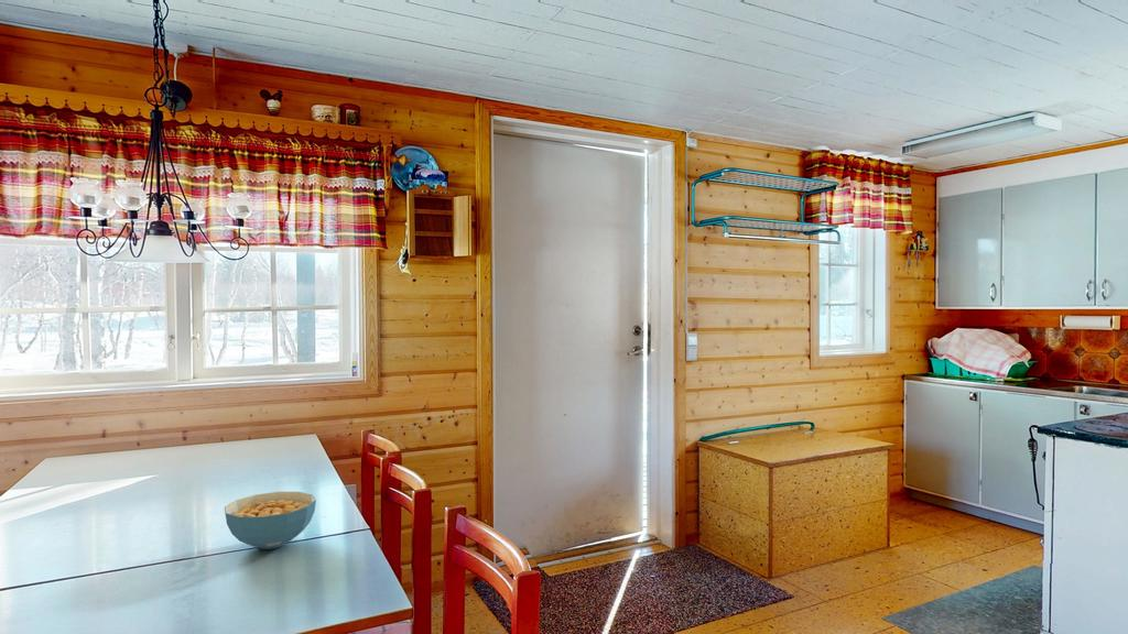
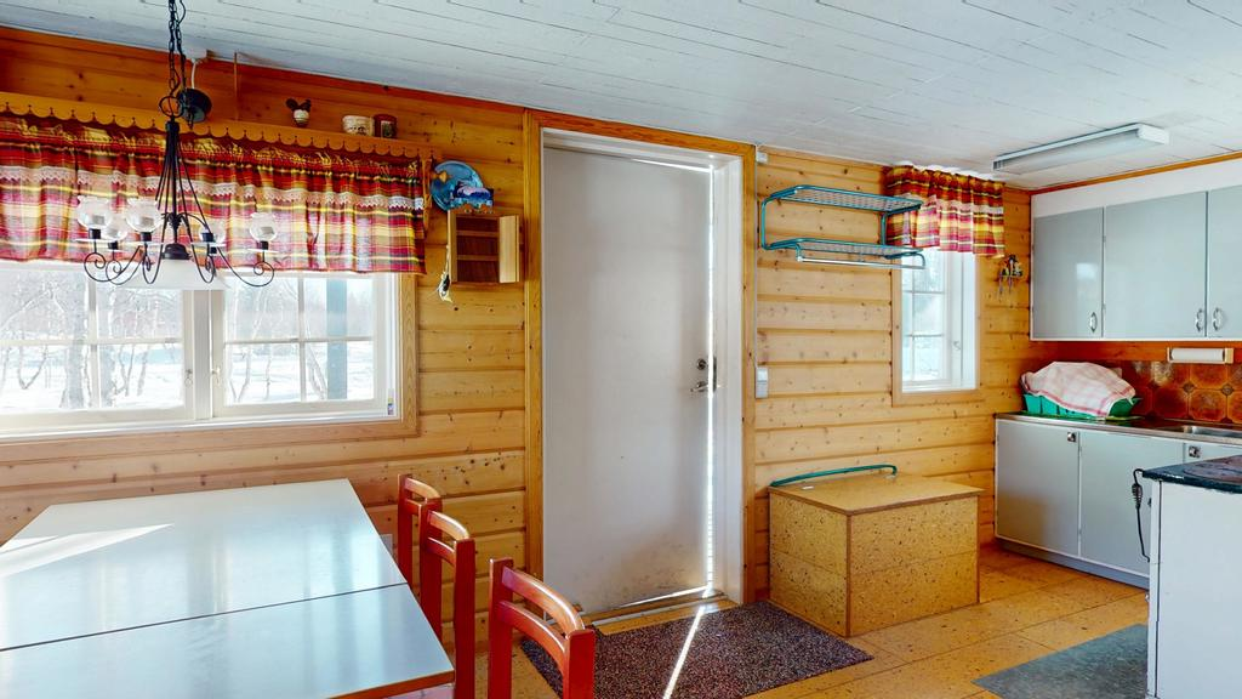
- cereal bowl (271, 524)
